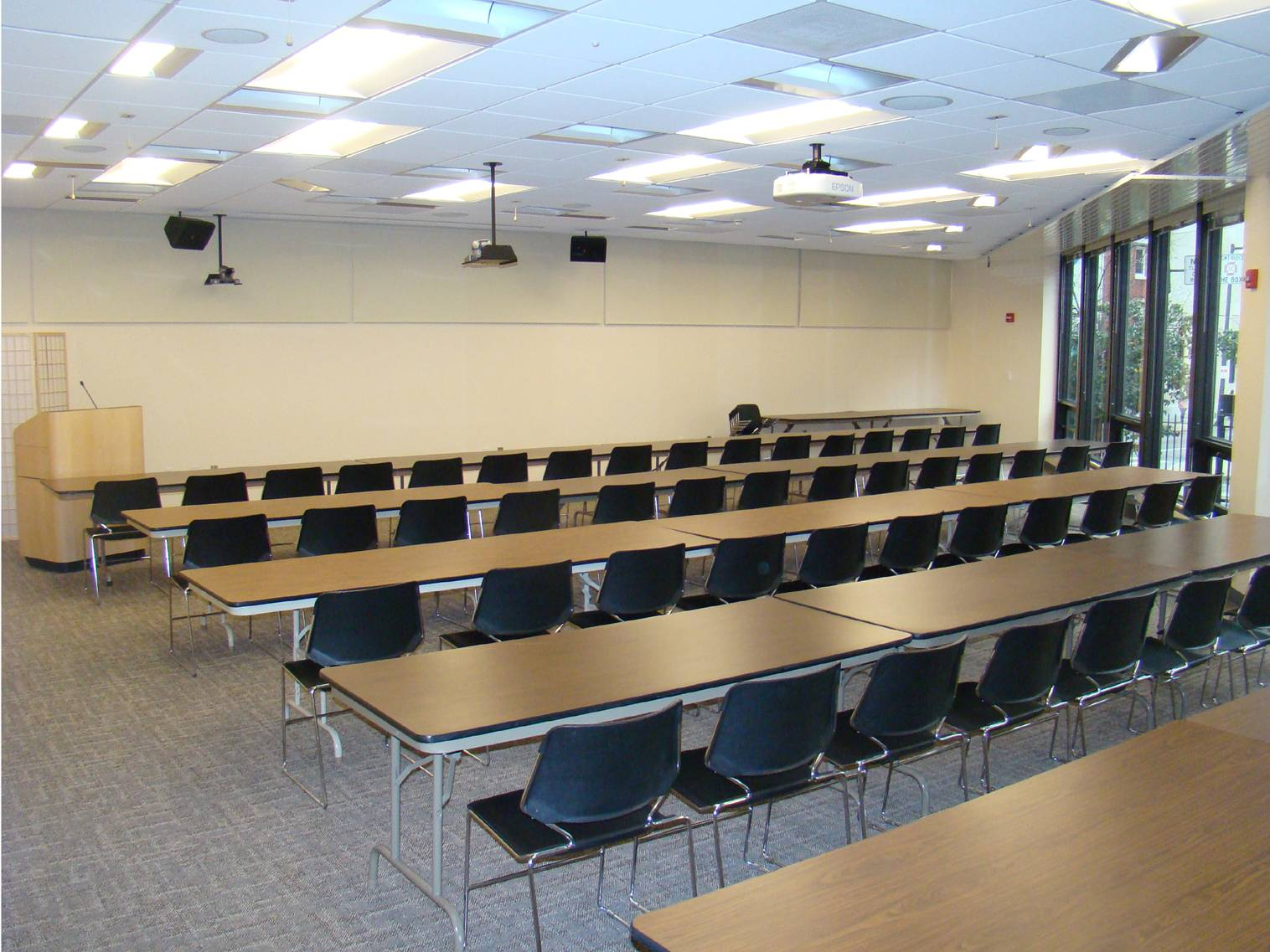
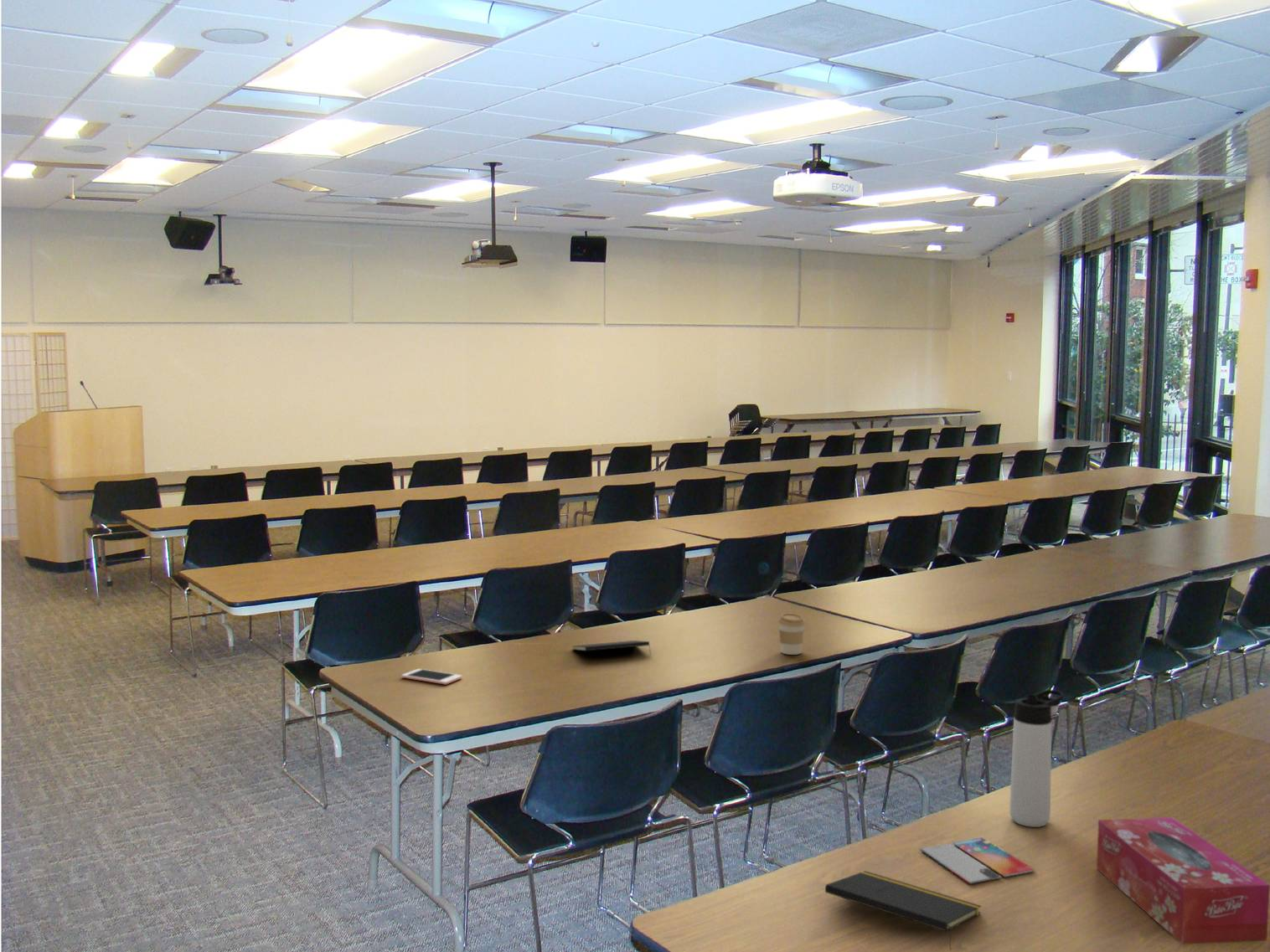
+ notepad (902, 898)
+ smartphone (976, 858)
+ tissue box (1176, 876)
+ notepad (610, 646)
+ cell phone (431, 676)
+ thermos bottle (1037, 757)
+ coffee cup (791, 633)
